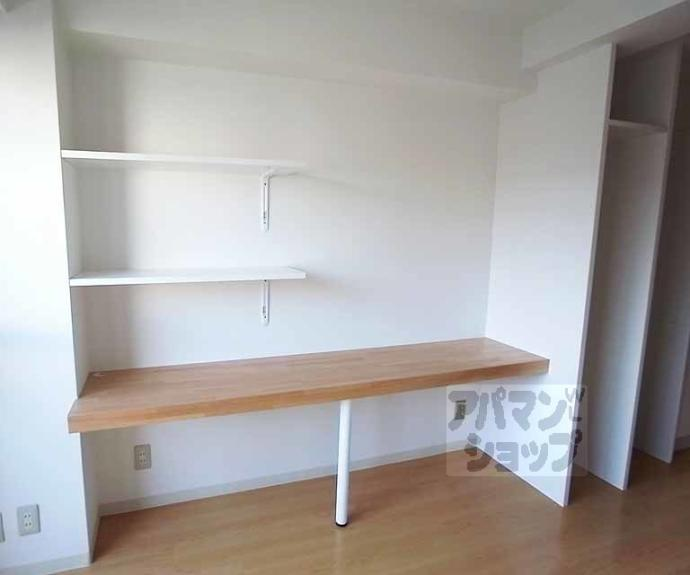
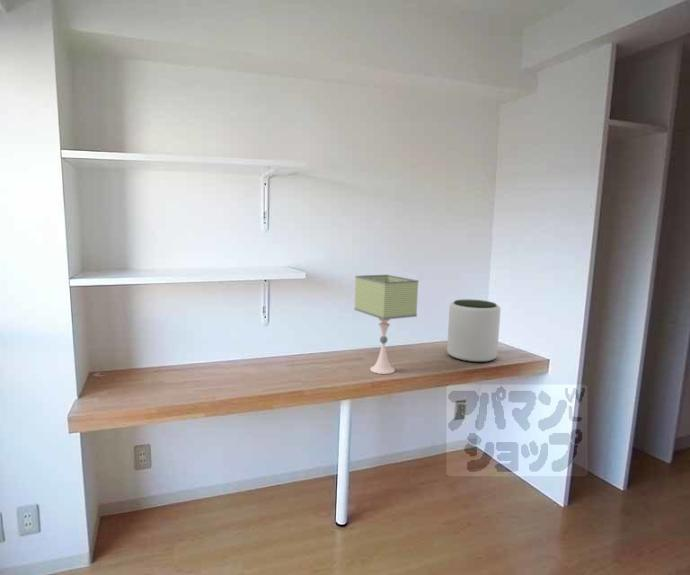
+ plant pot (473, 329)
+ desk lamp (384, 324)
